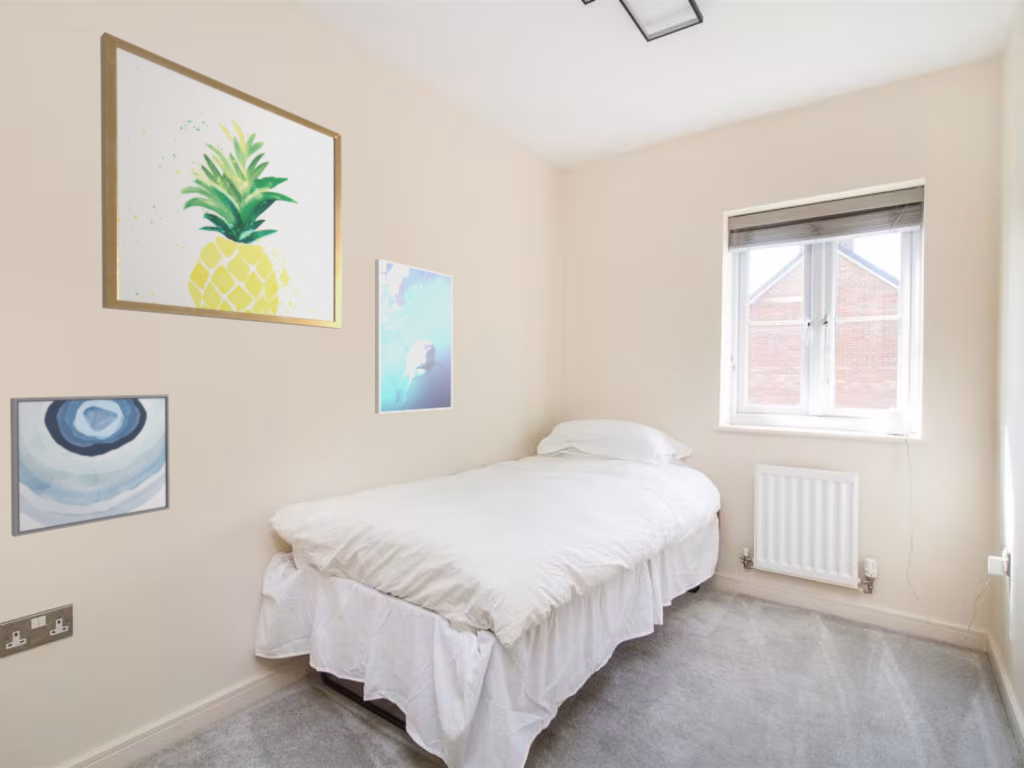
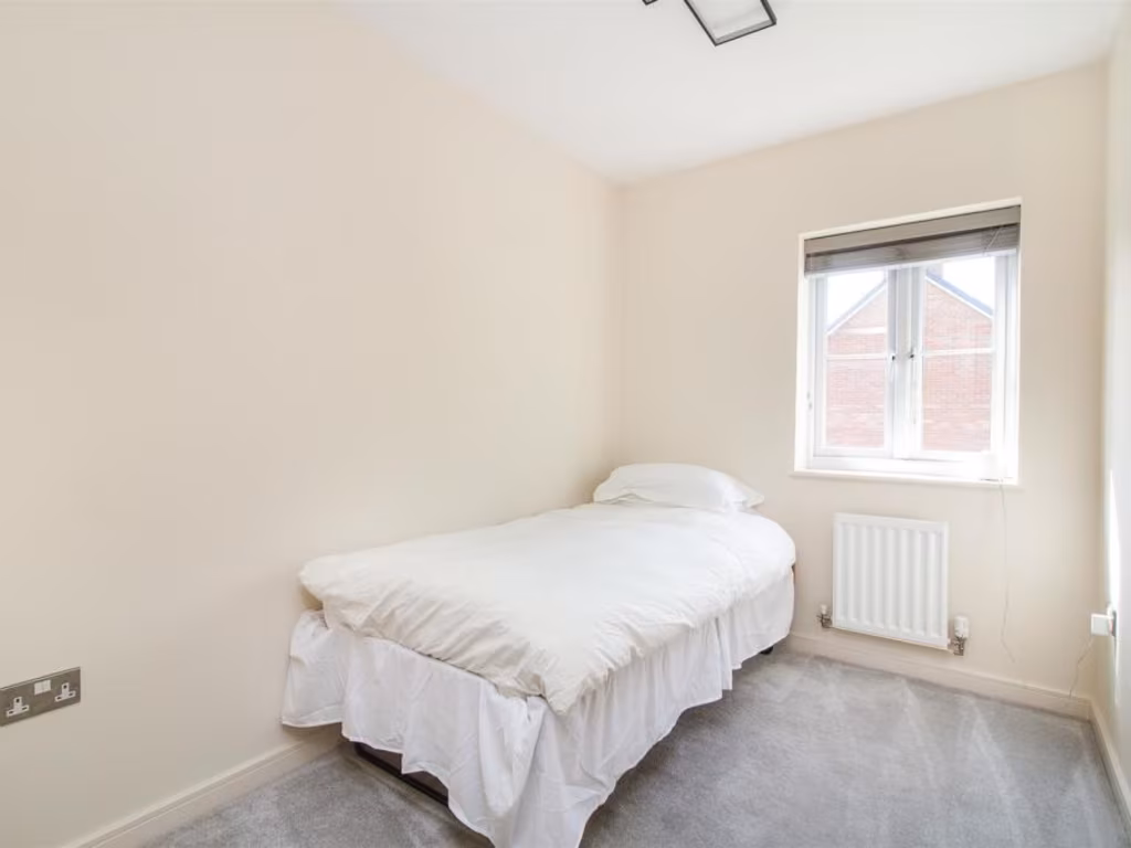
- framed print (416, 339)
- wall art (241, 207)
- wall art (97, 458)
